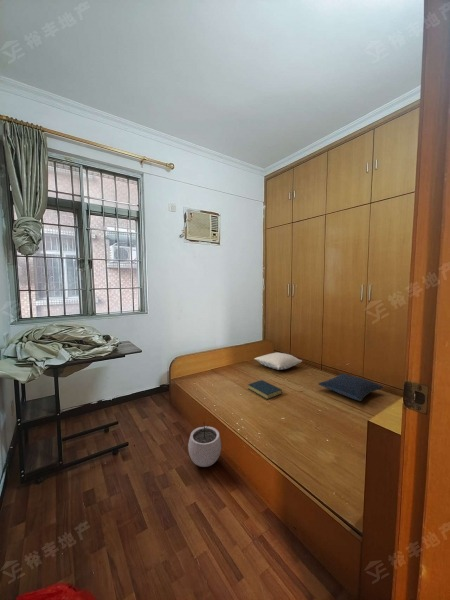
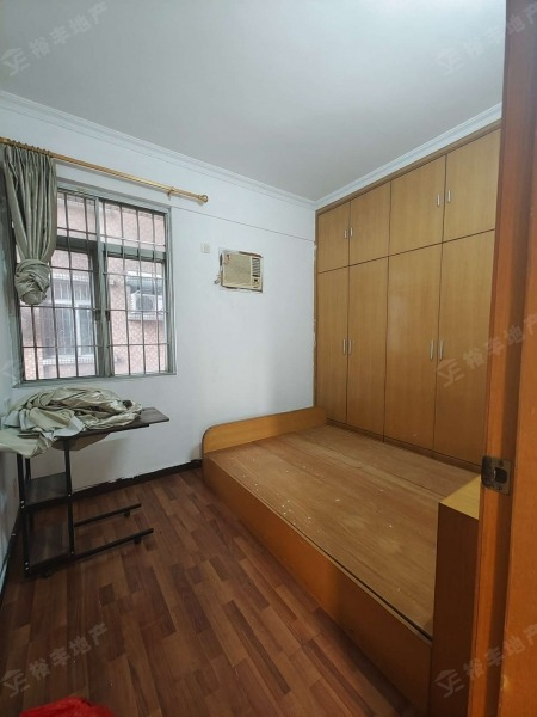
- plant pot (204, 442)
- pillow (349, 385)
- hardback book (264, 389)
- pillow (277, 360)
